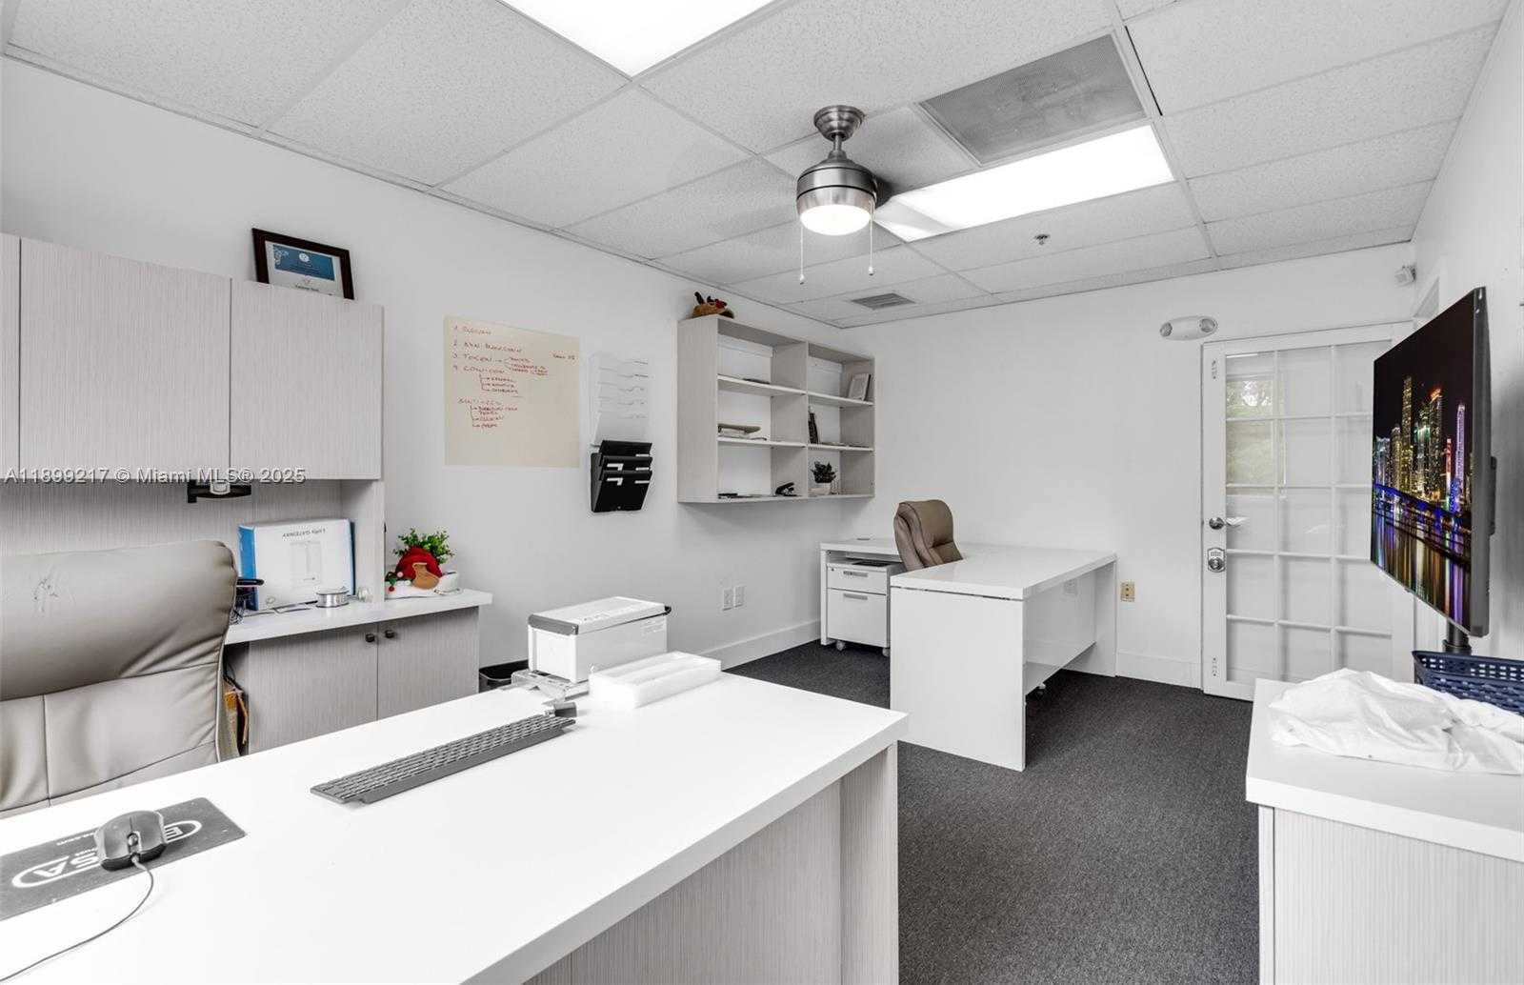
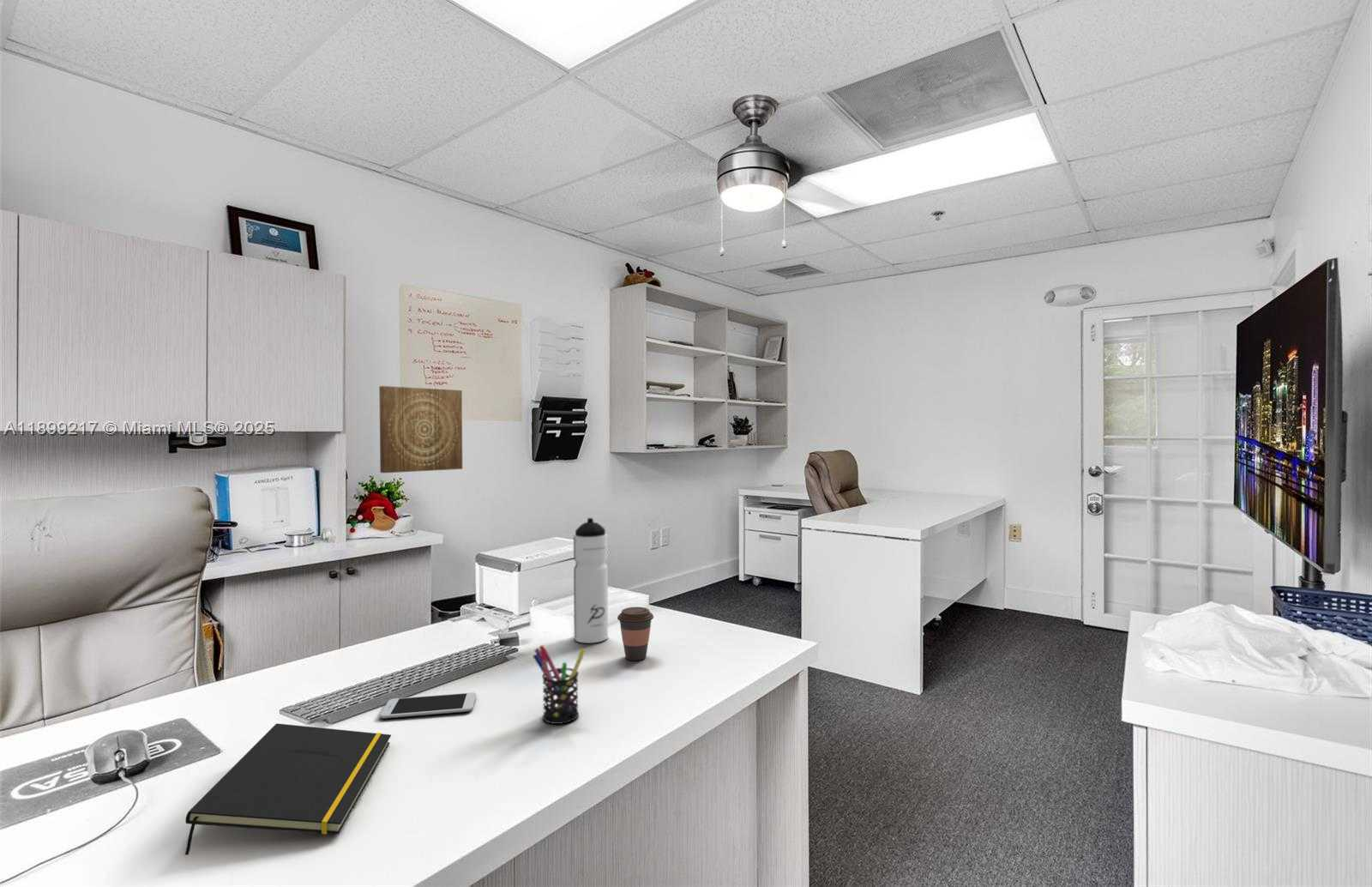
+ smartphone (430, 704)
+ pen holder (559, 681)
+ notepad (304, 772)
+ coffee cup (635, 633)
+ water bottle (590, 577)
+ wall art (423, 429)
